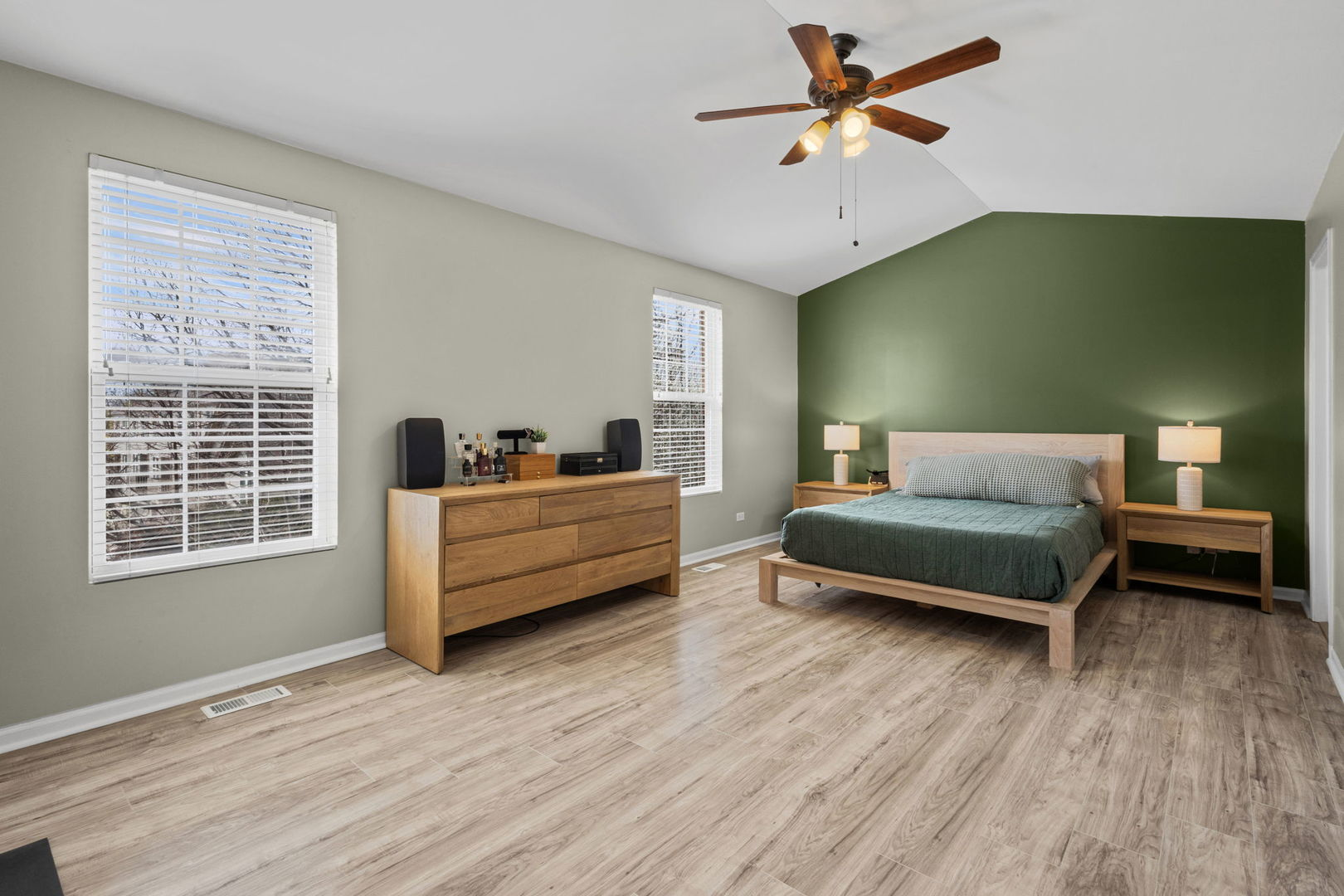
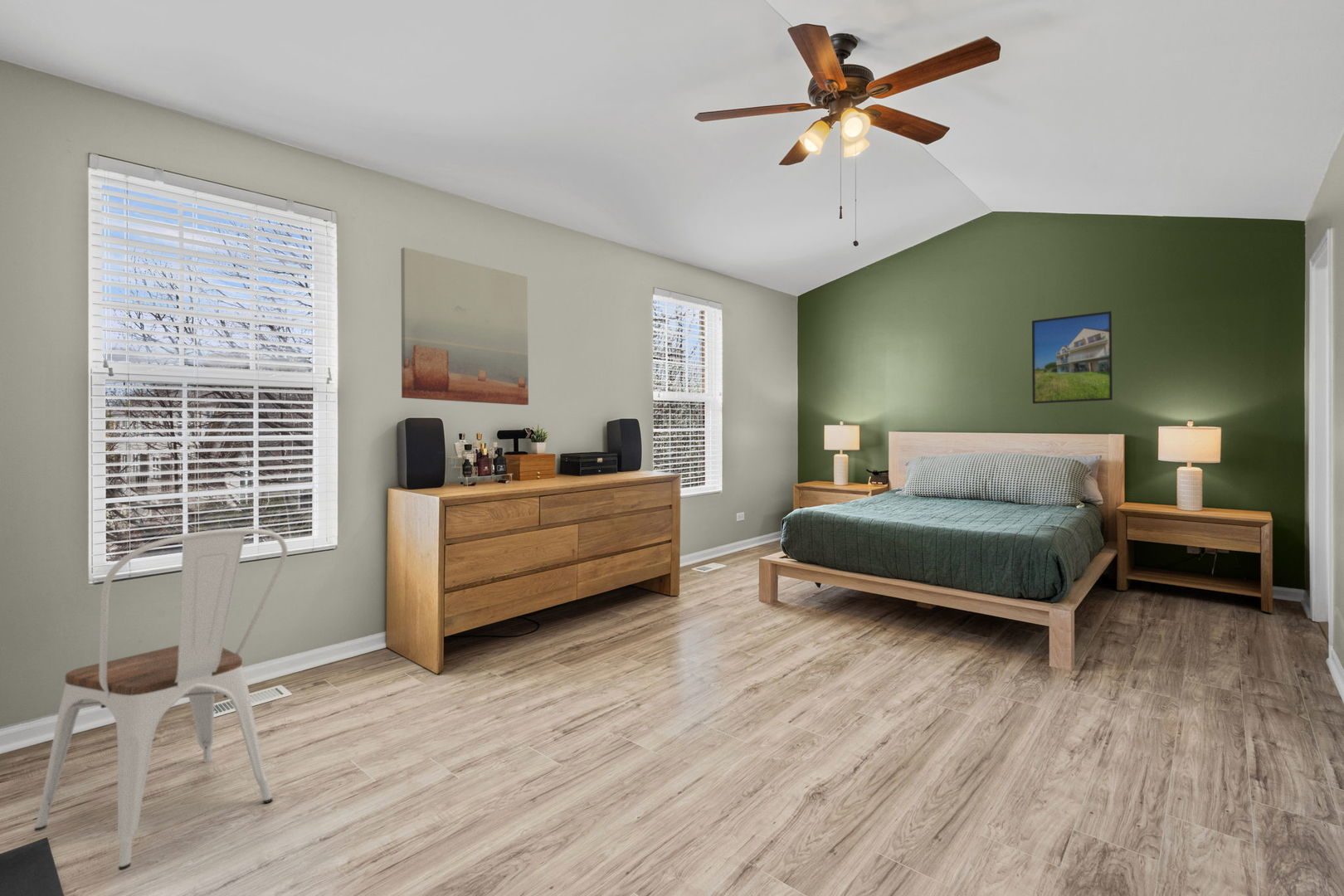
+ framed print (1070, 358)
+ chair (170, 670)
+ wall art (469, 333)
